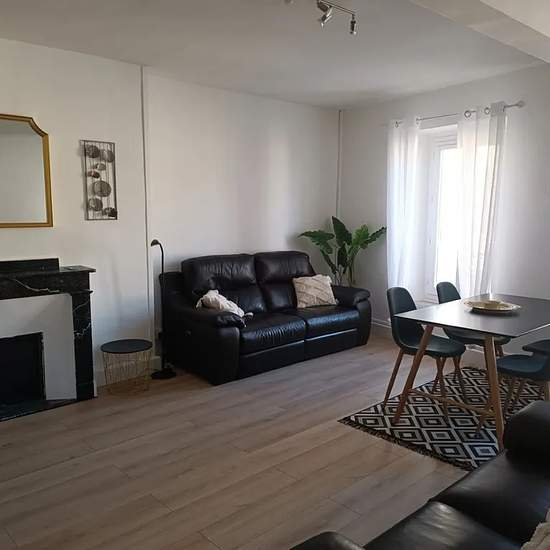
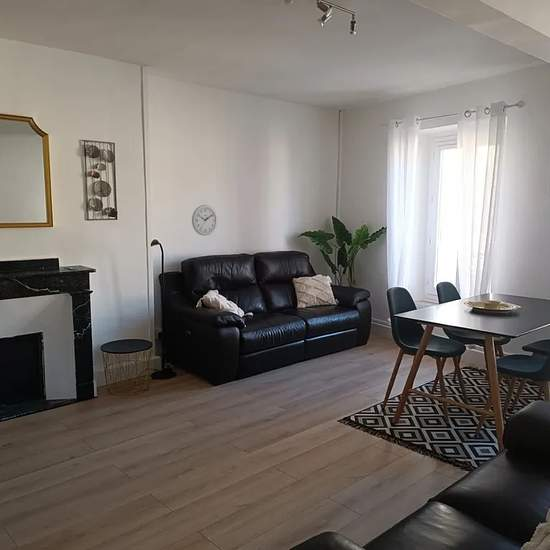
+ wall clock (205, 220)
